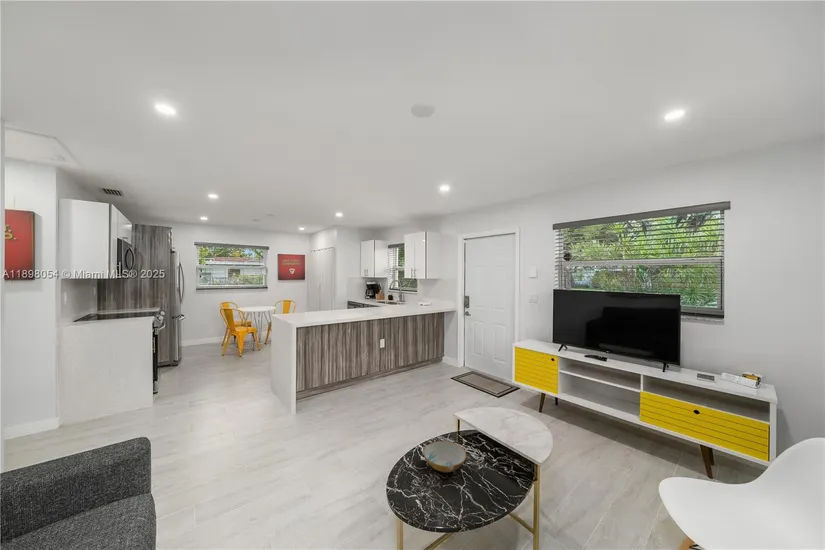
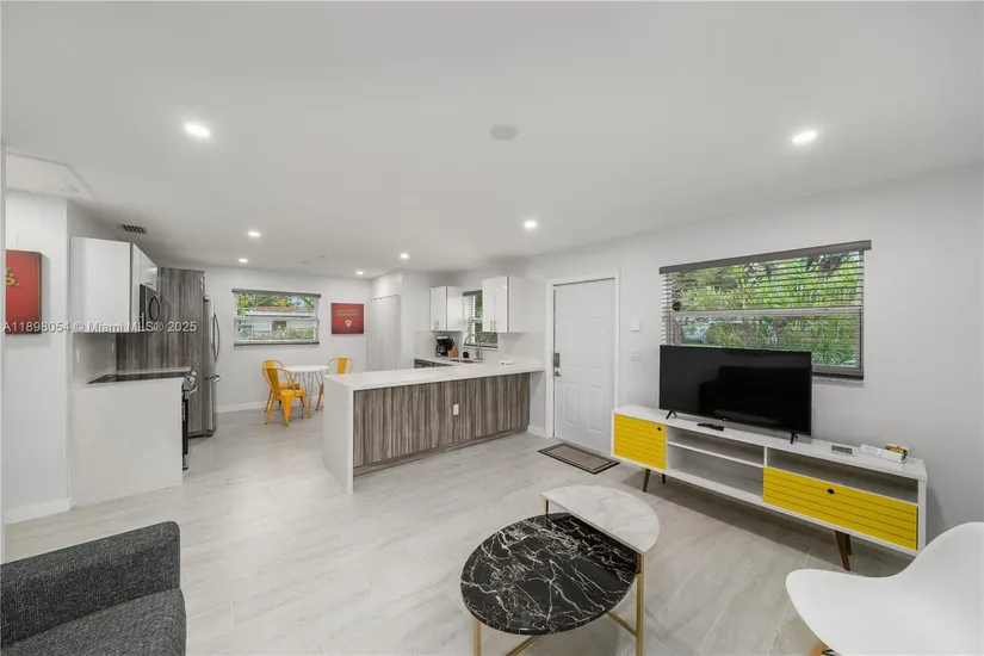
- bowl (444, 459)
